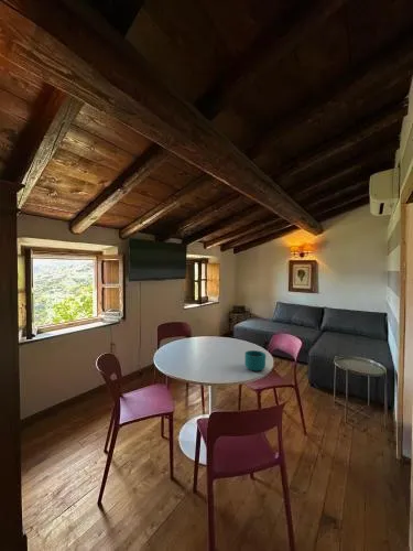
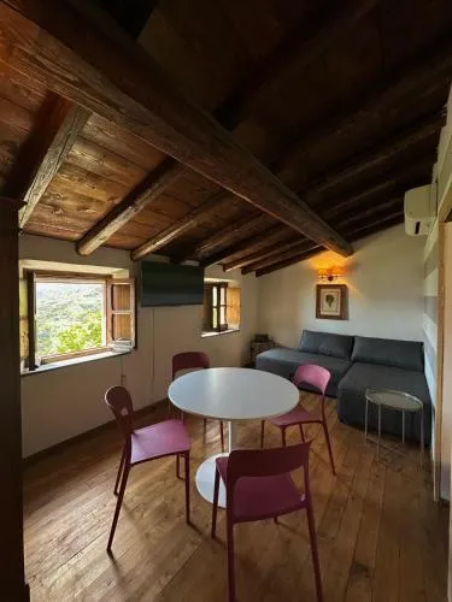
- cup (257, 360)
